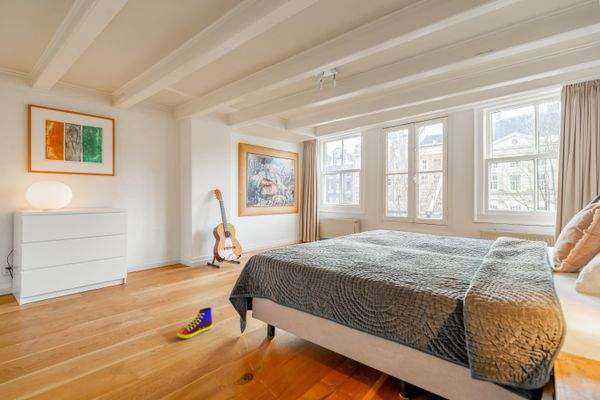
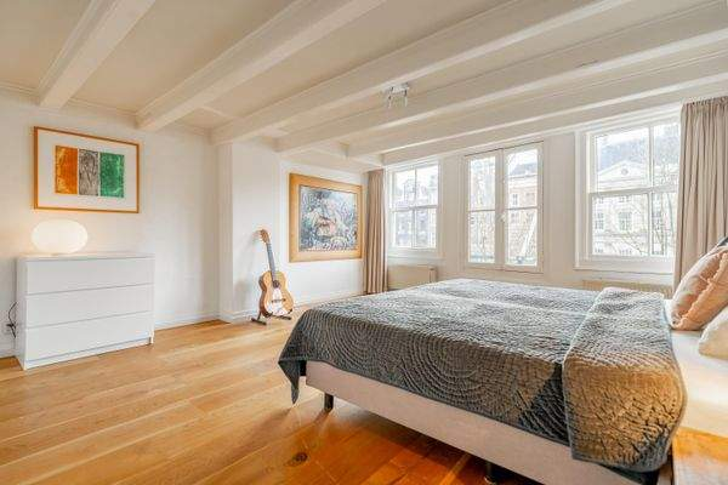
- shoe (195, 321)
